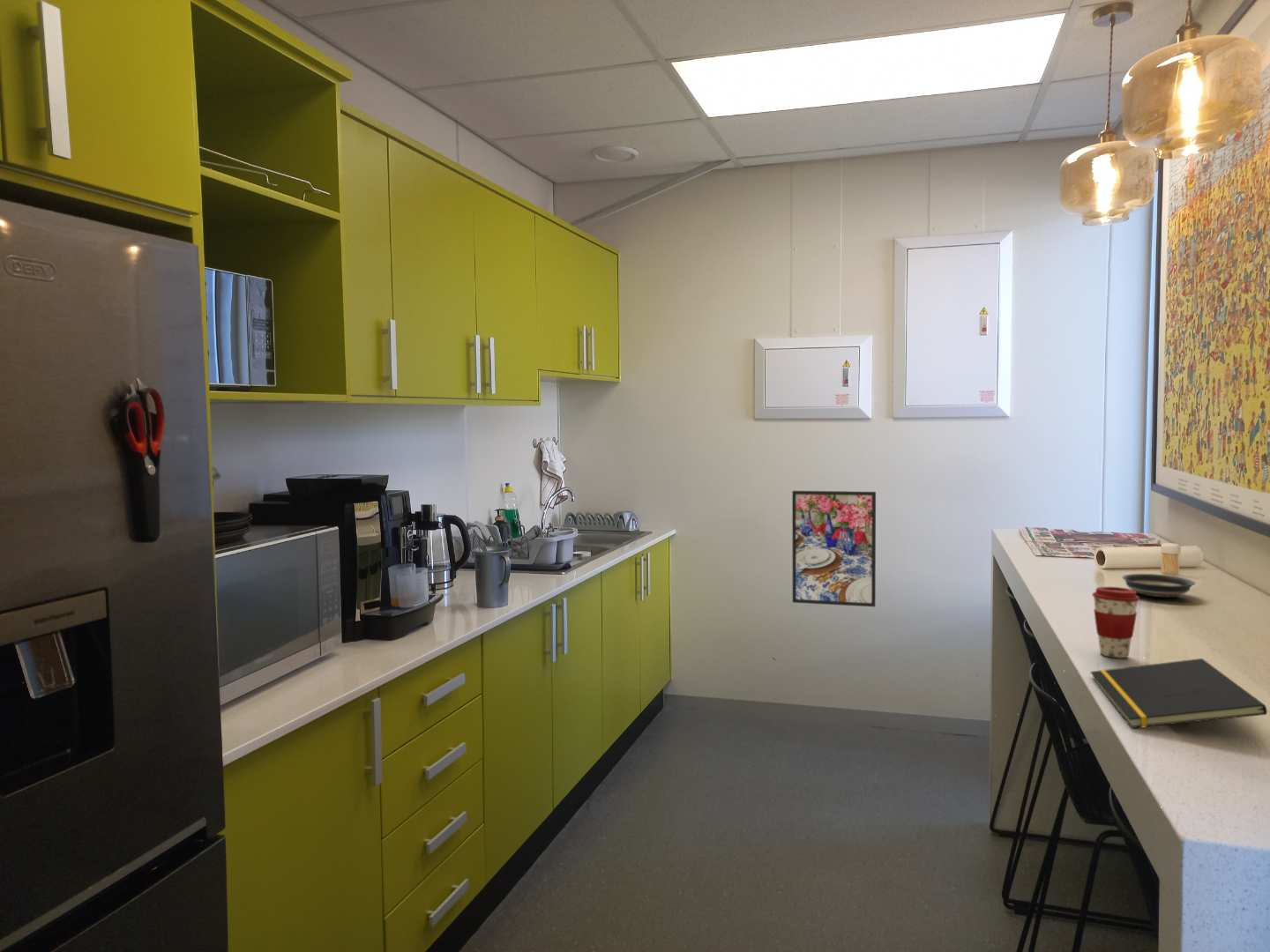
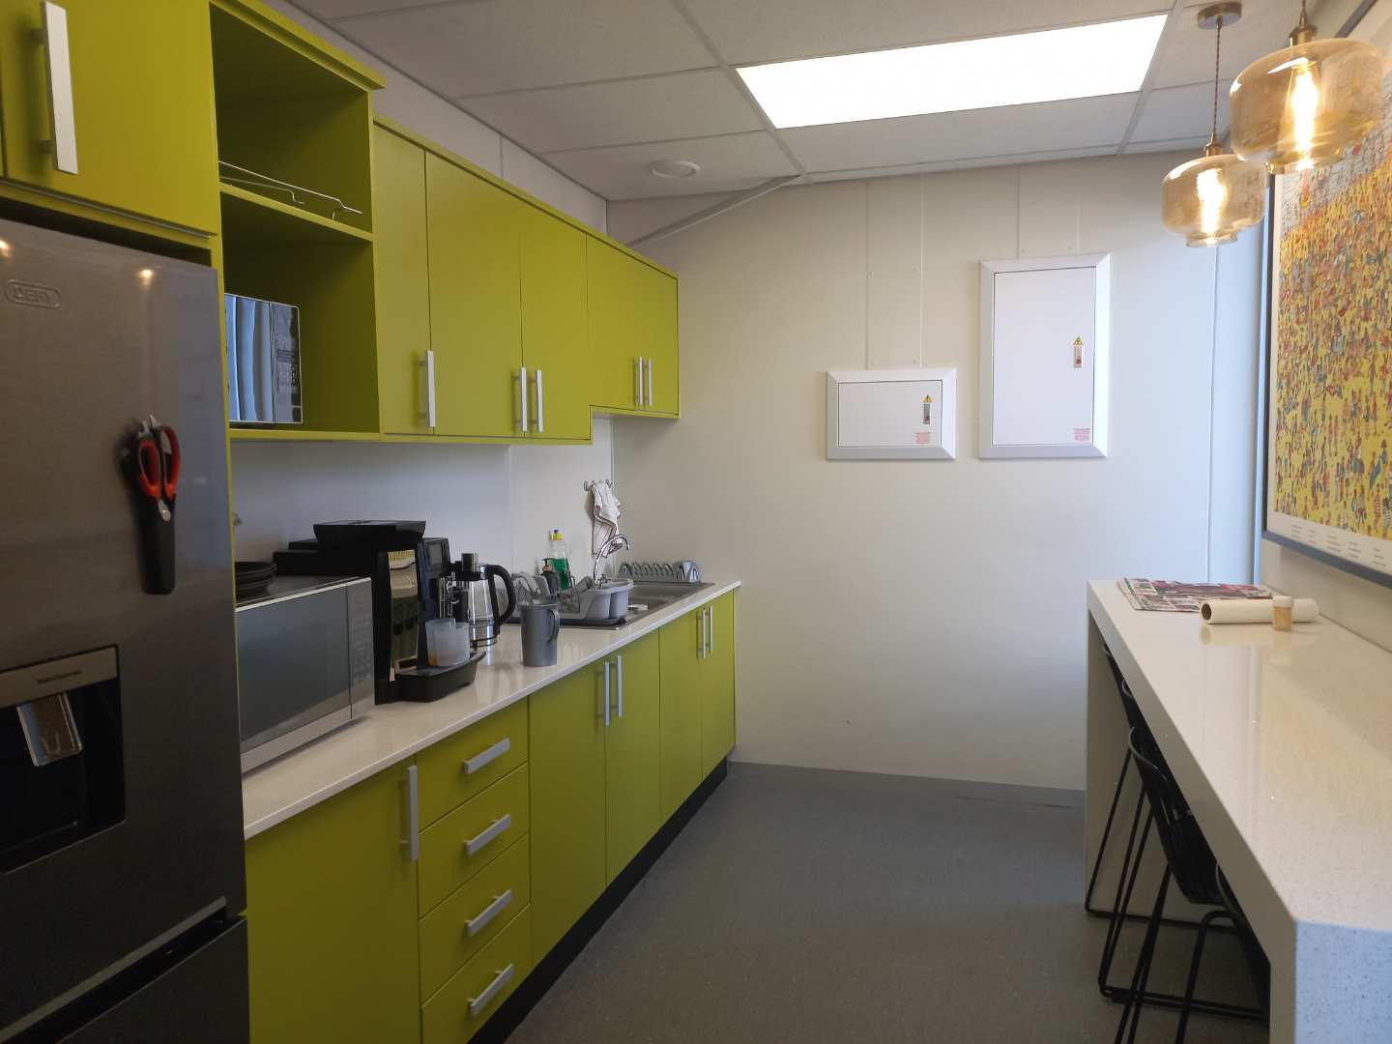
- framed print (833, 547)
- coffee cup (1115, 621)
- saucer (1157, 587)
- notepad (1169, 690)
